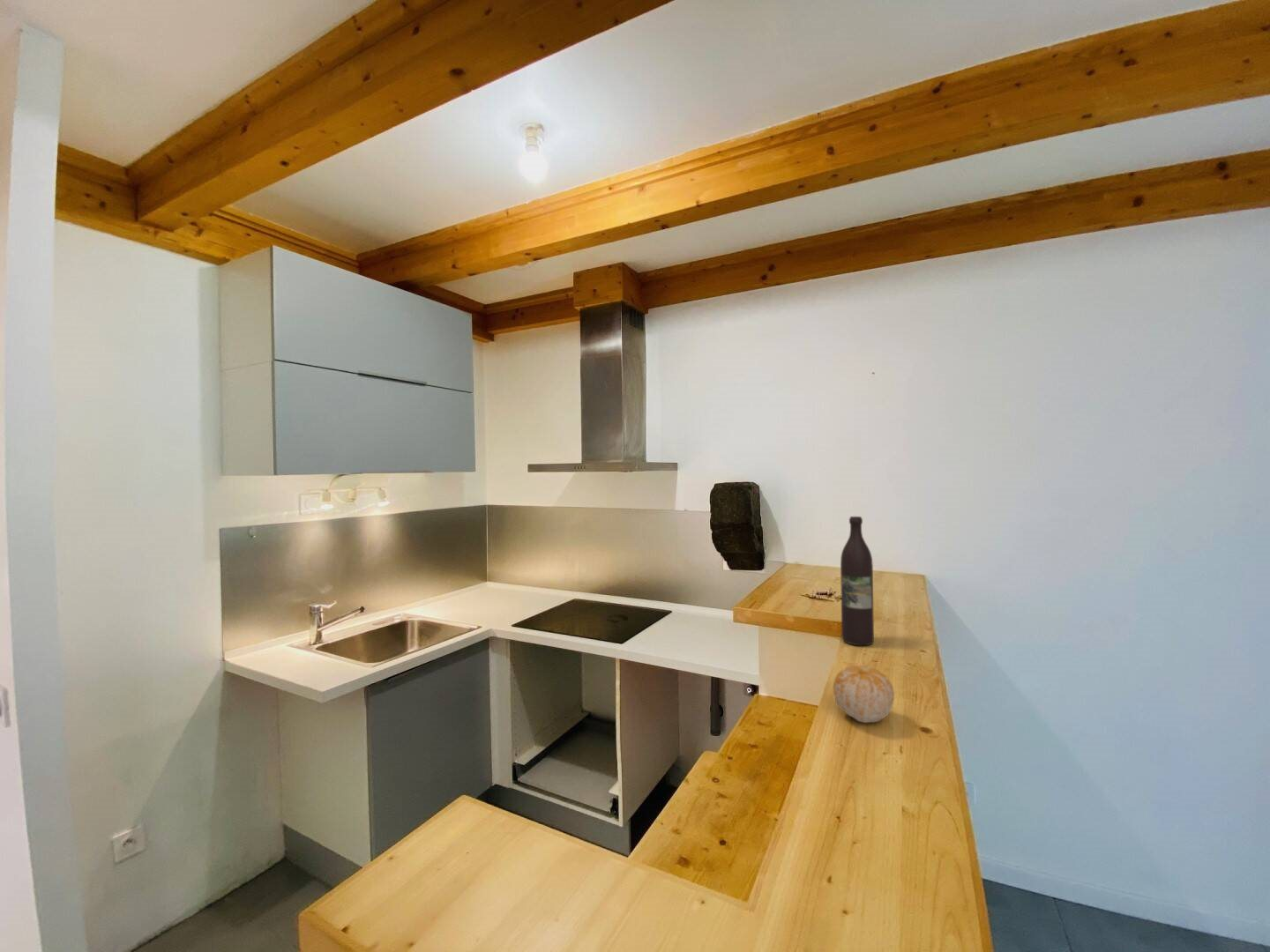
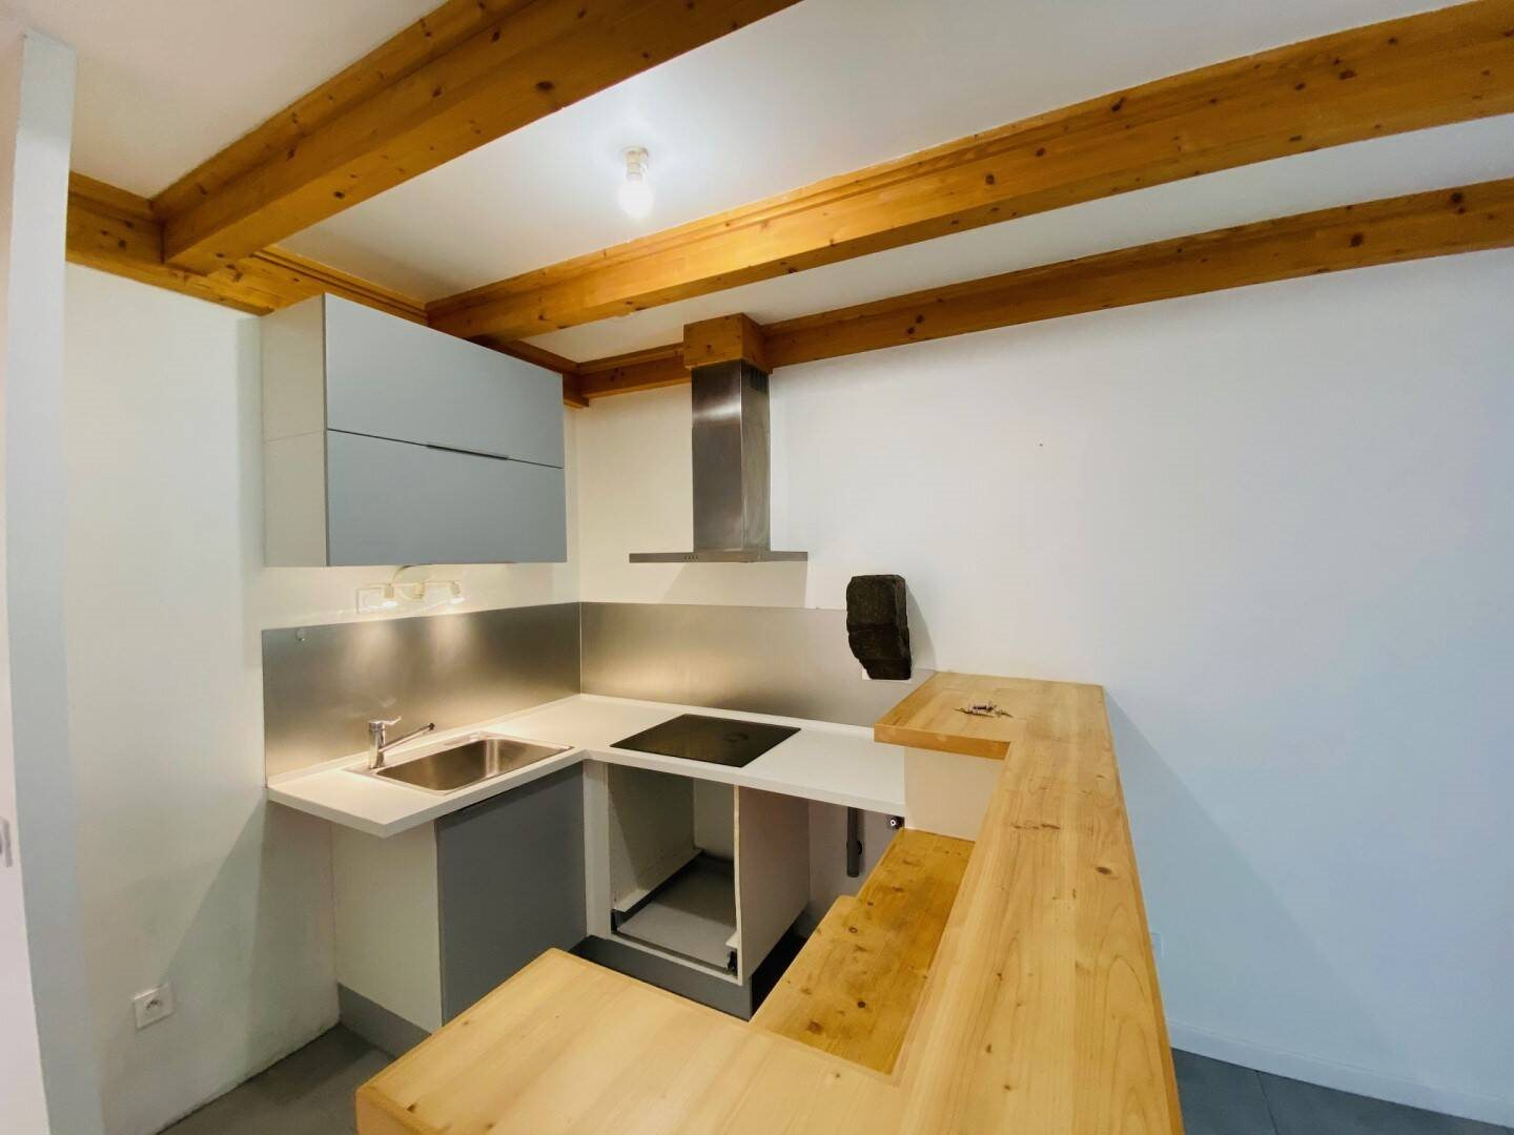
- fruit (863, 693)
- wine bottle (856, 578)
